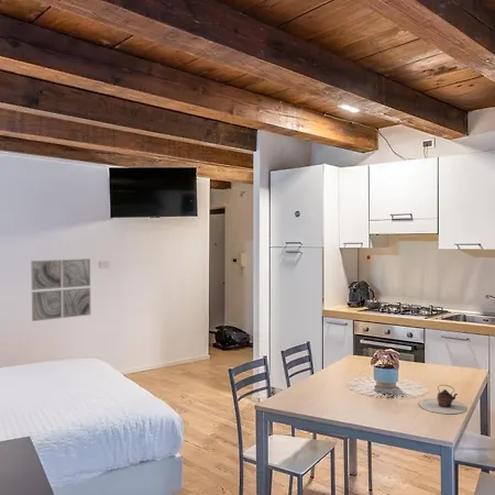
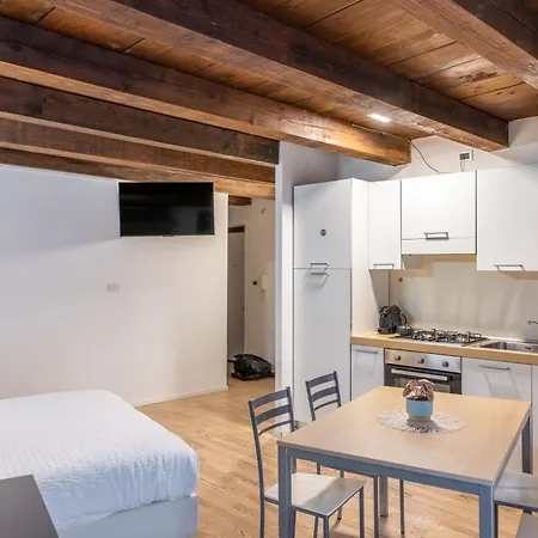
- wall art (61, 289)
- teapot (442, 395)
